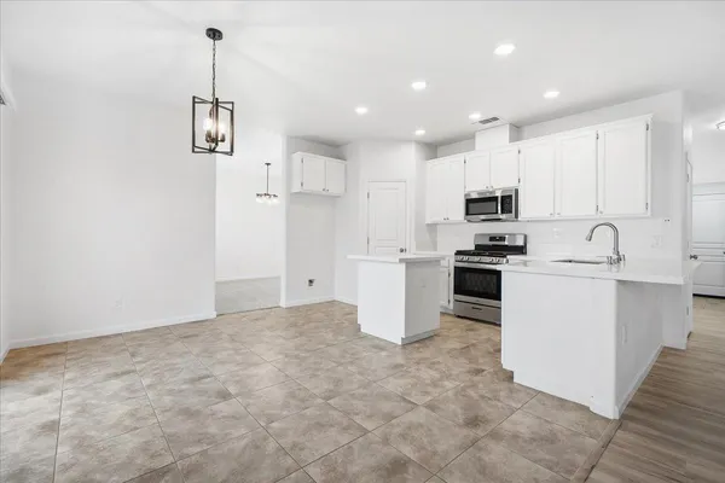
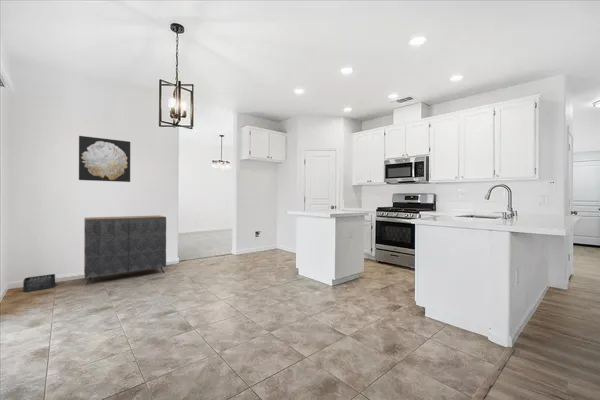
+ storage bin (39, 282)
+ wall art (105, 160)
+ dresser (126, 246)
